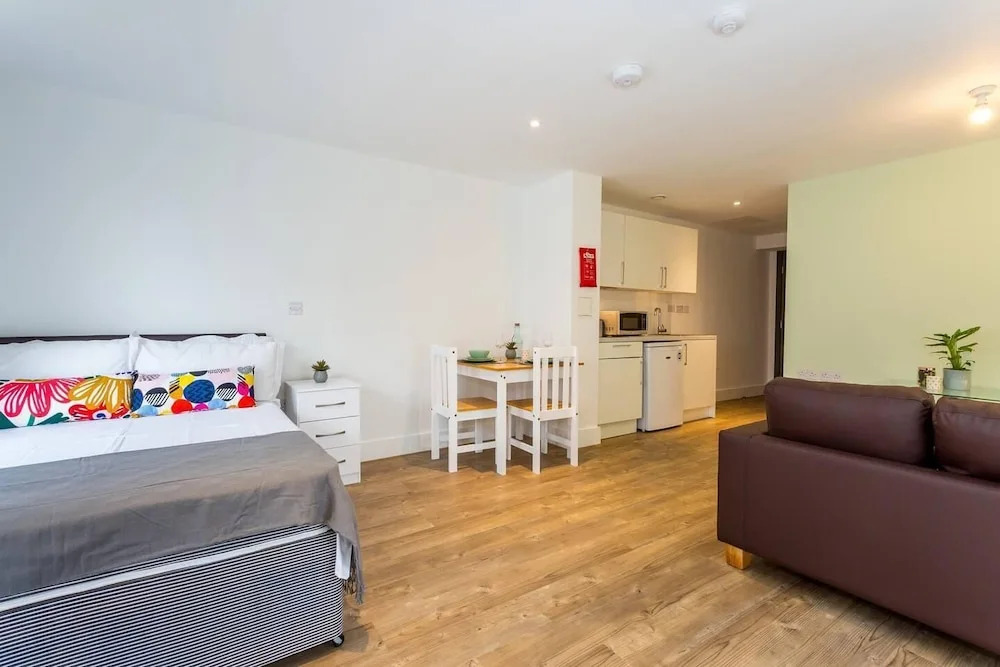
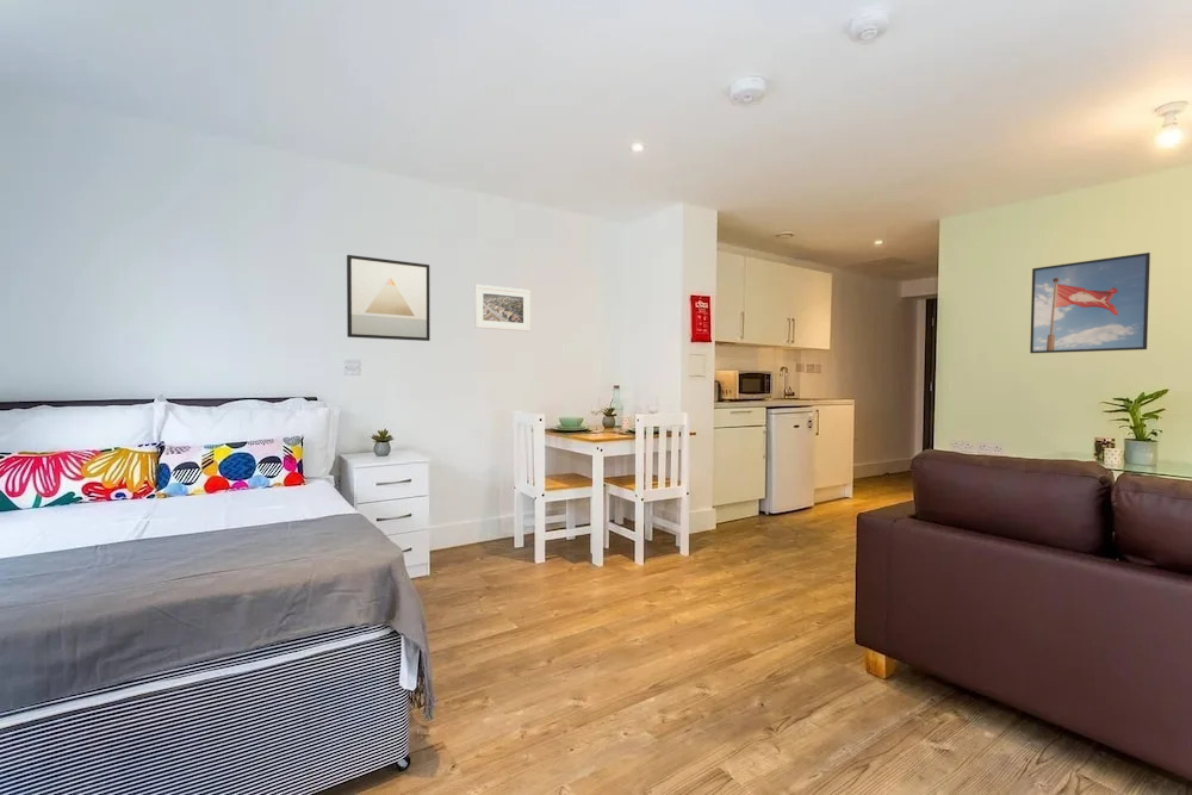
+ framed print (1086, 306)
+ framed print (503, 308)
+ wall art (390, 299)
